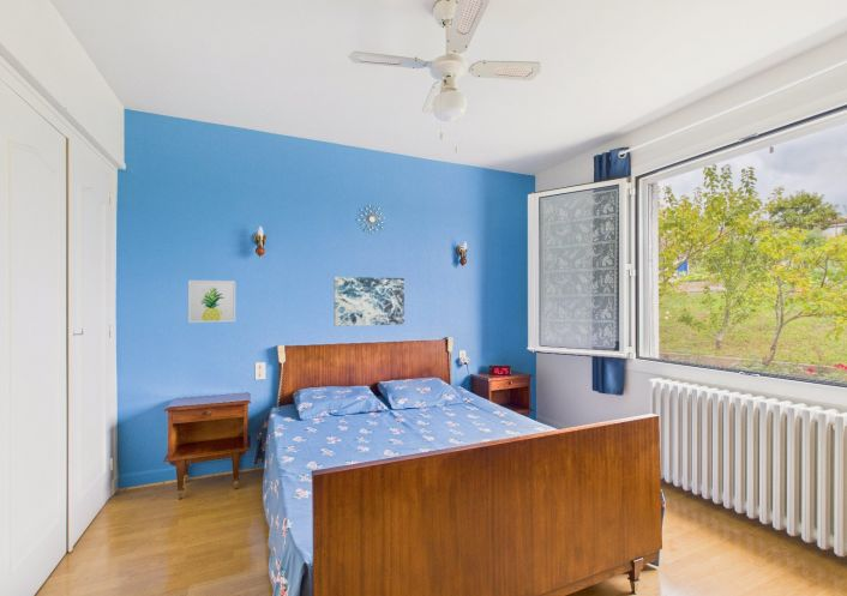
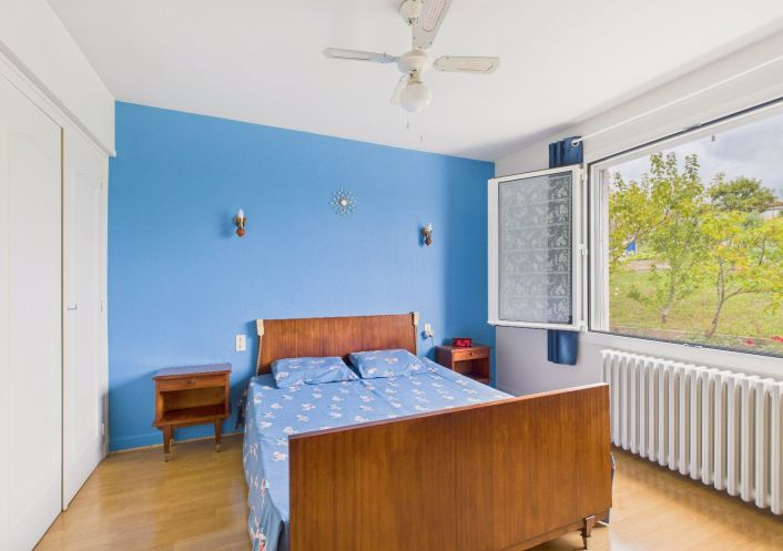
- wall art (212, 301)
- wall art (370, 301)
